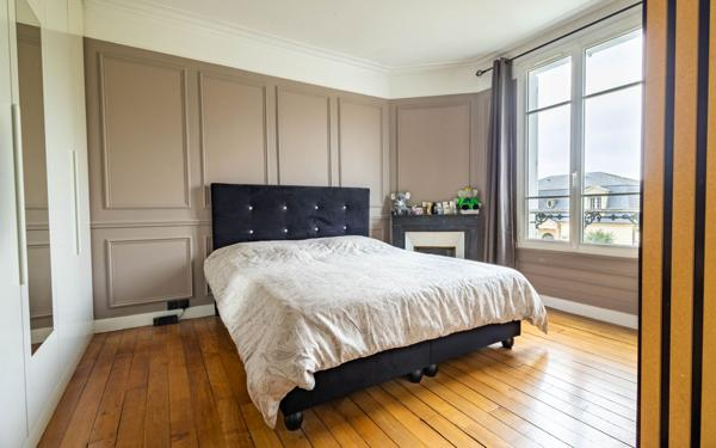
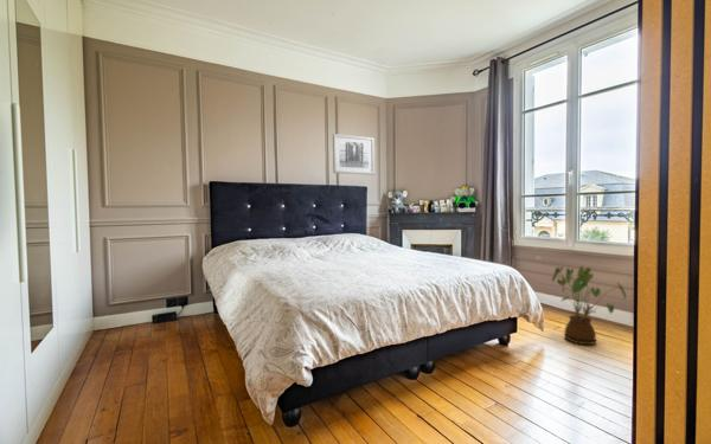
+ house plant (584, 304)
+ wall art (354, 154)
